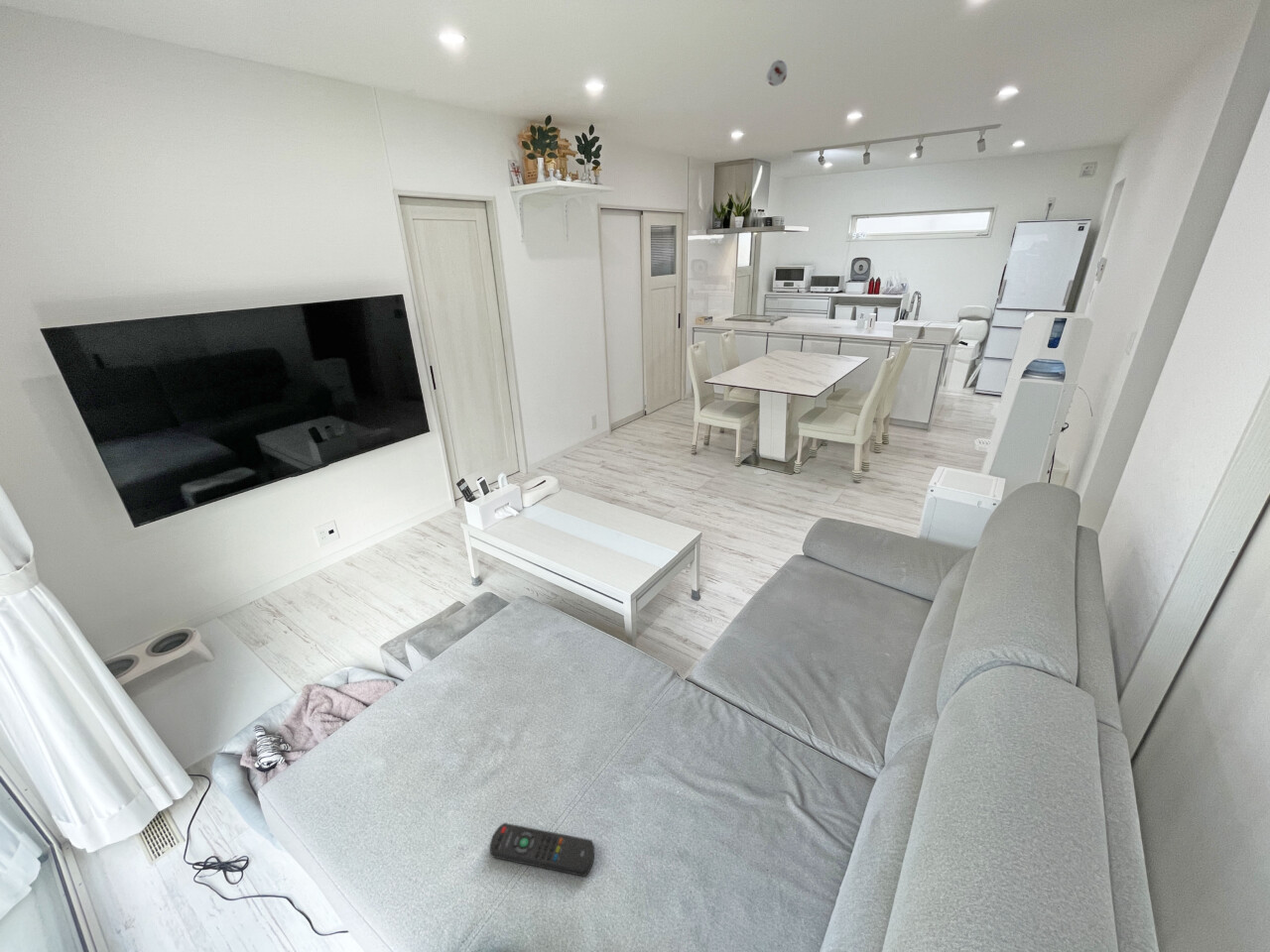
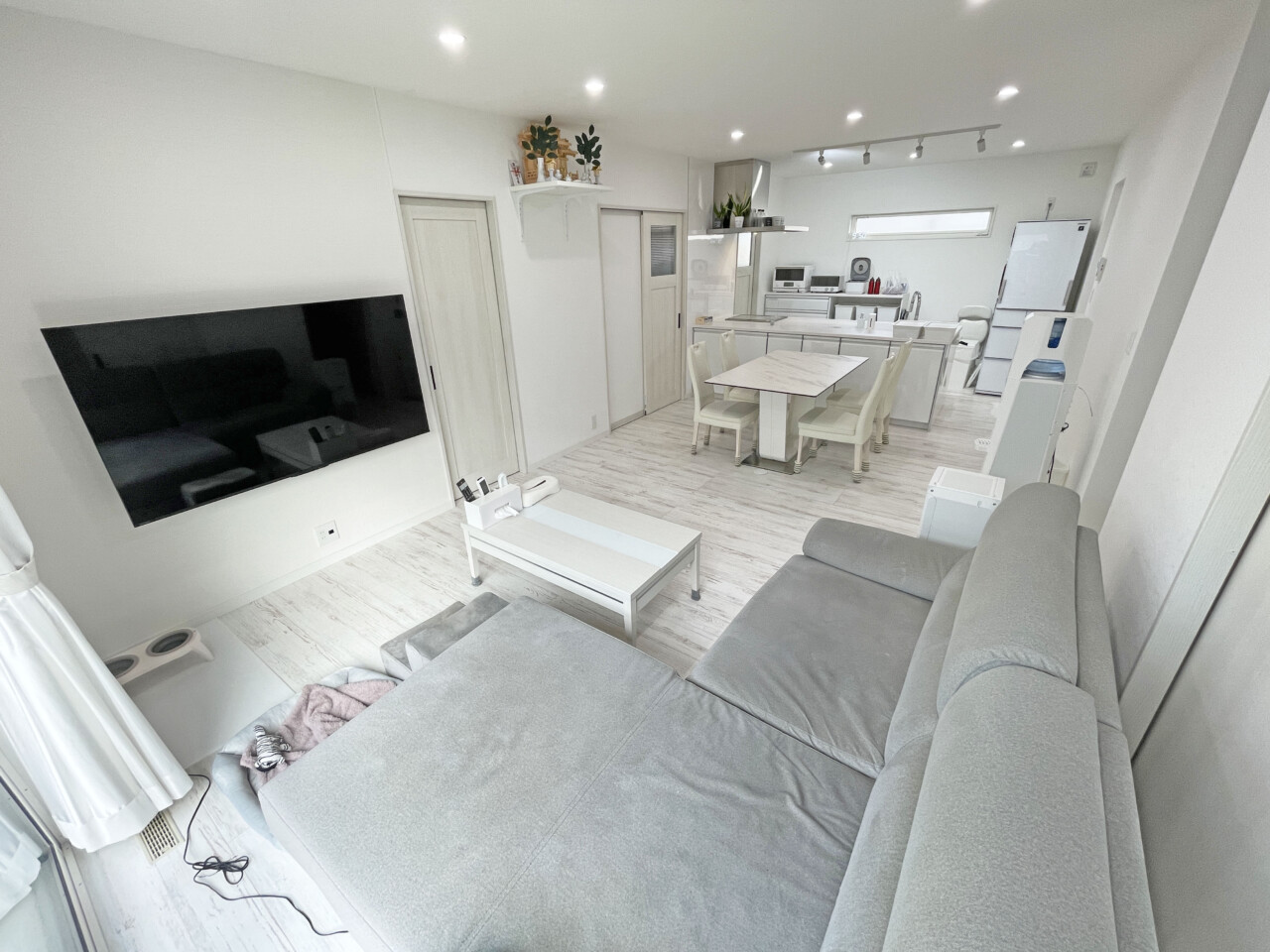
- remote control (542, 848)
- smoke detector (777, 72)
